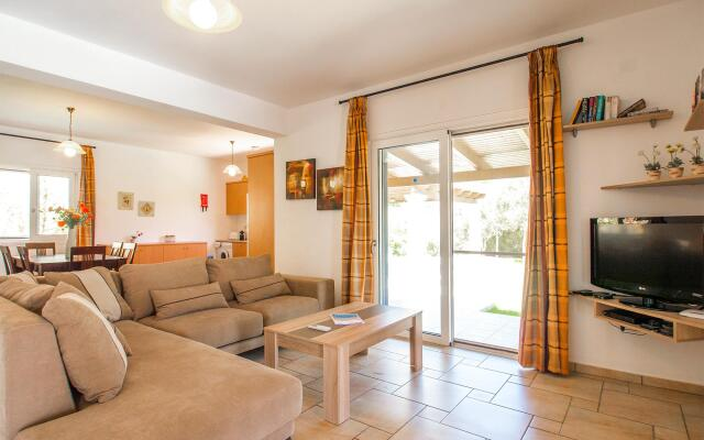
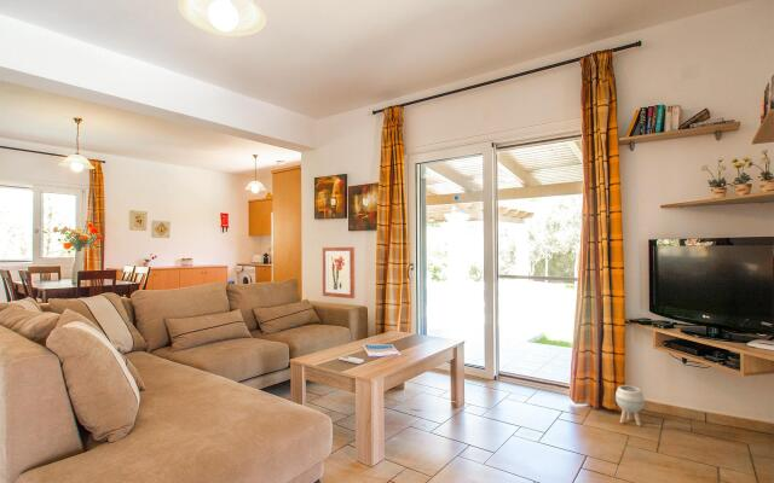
+ wall art (337, 272)
+ planter (629, 405)
